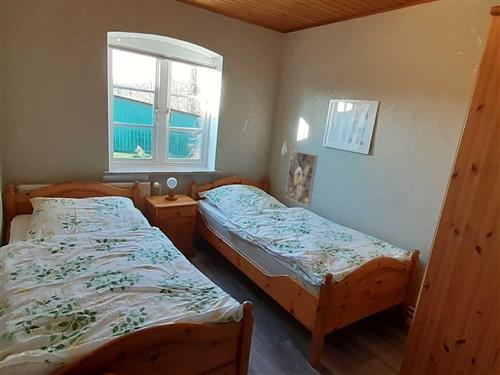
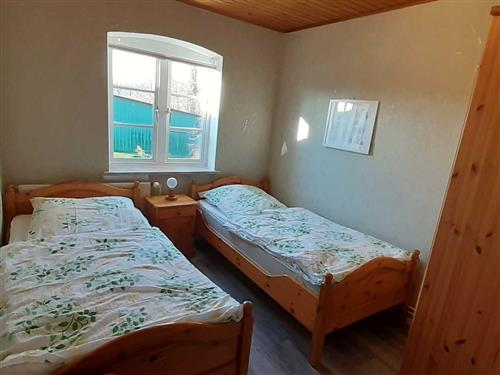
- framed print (300, 177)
